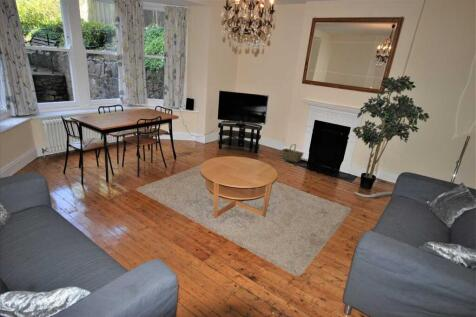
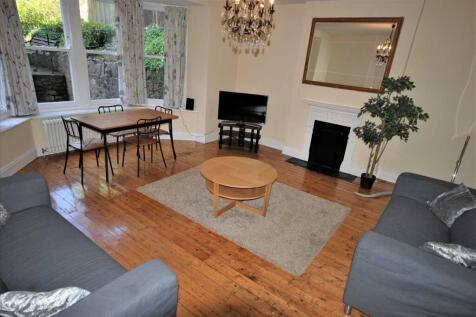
- basket (292, 152)
